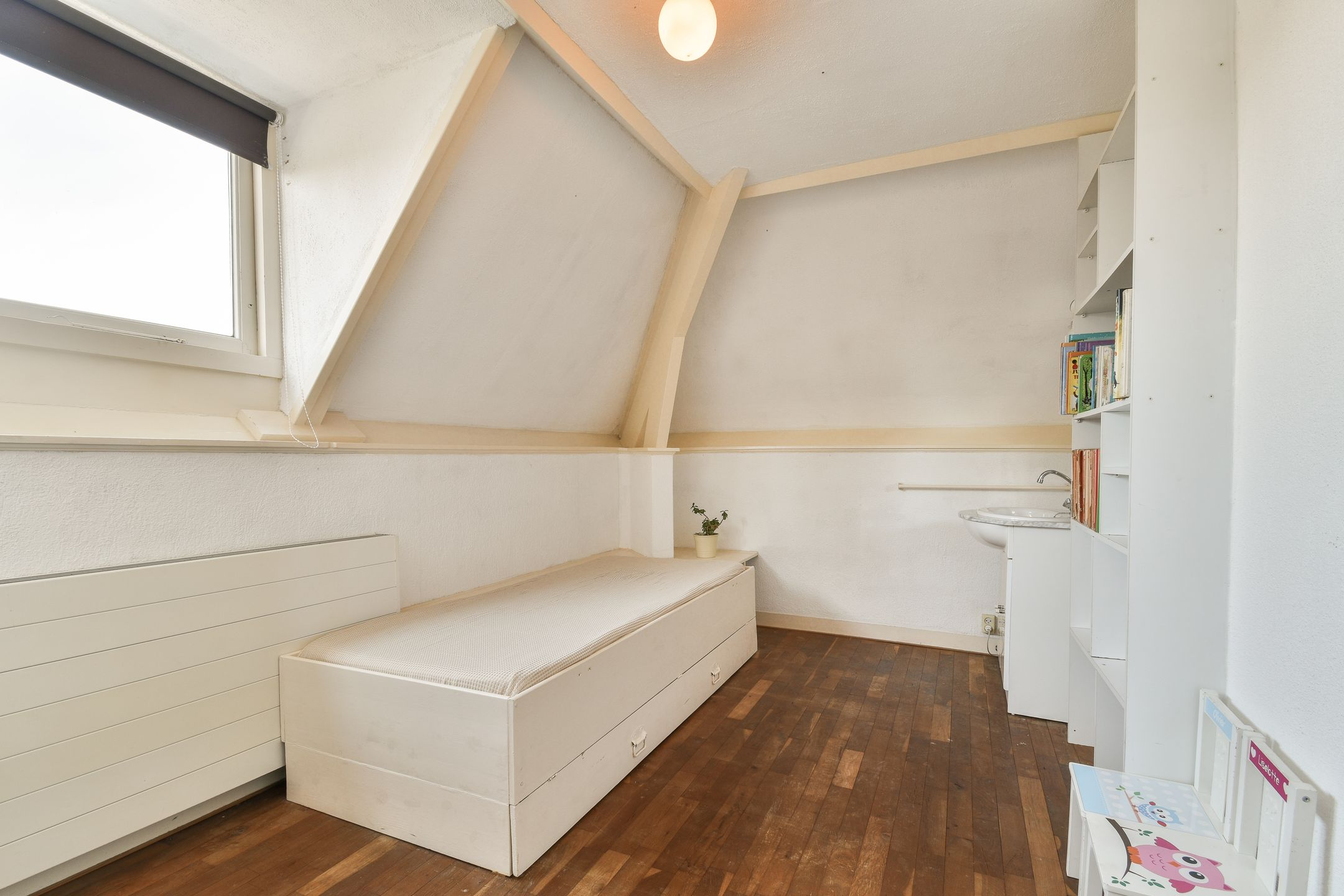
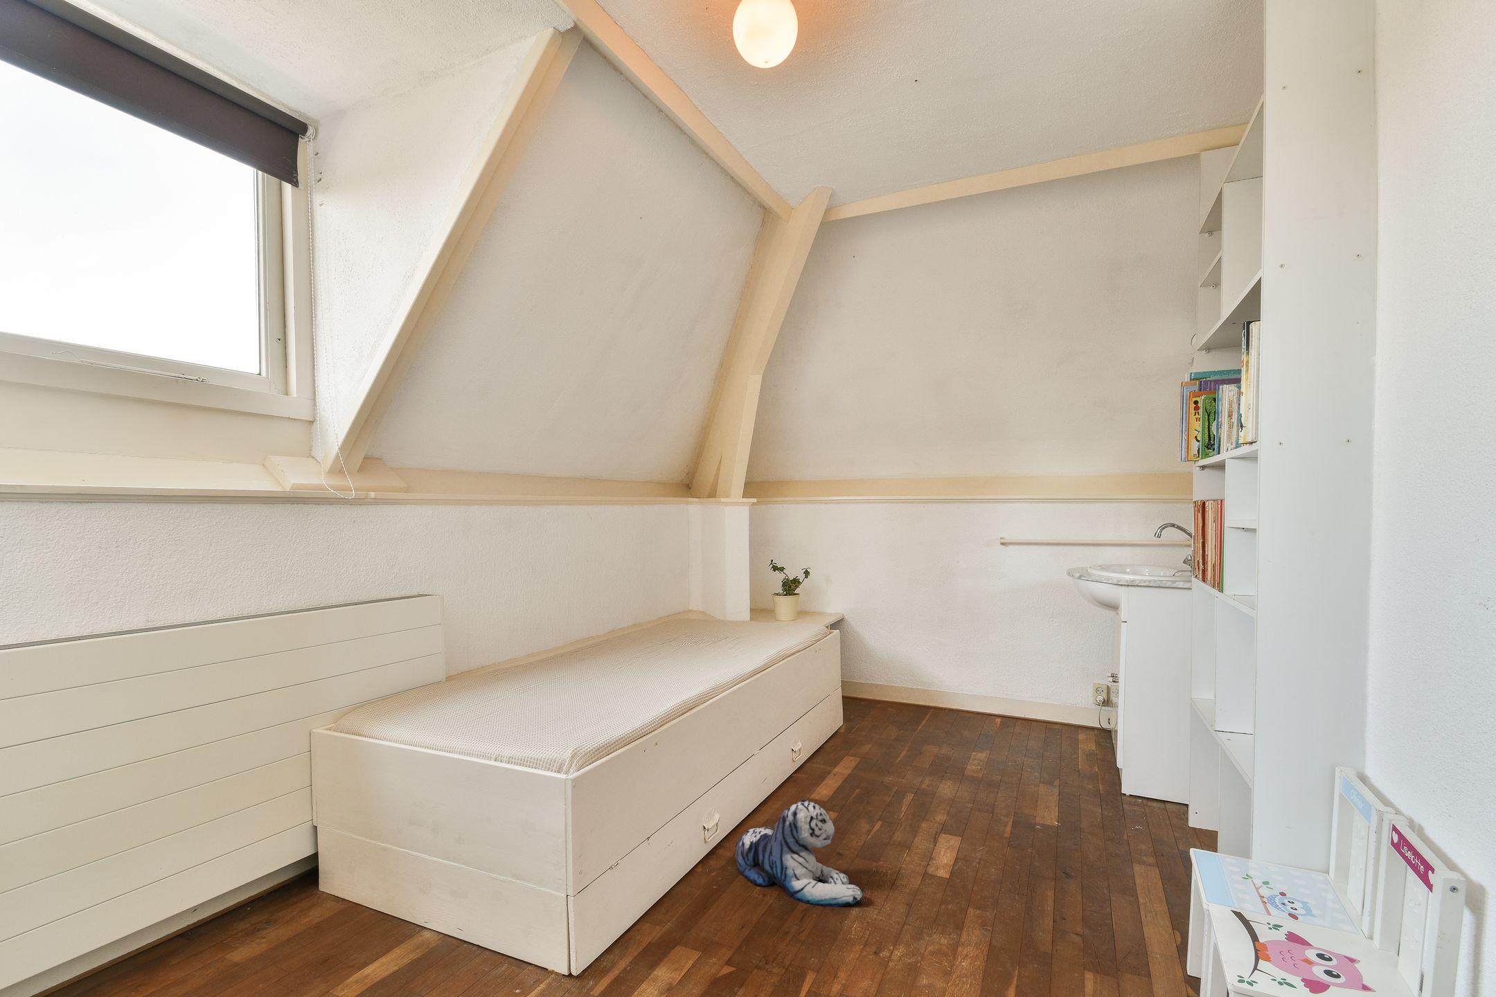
+ plush toy (797, 837)
